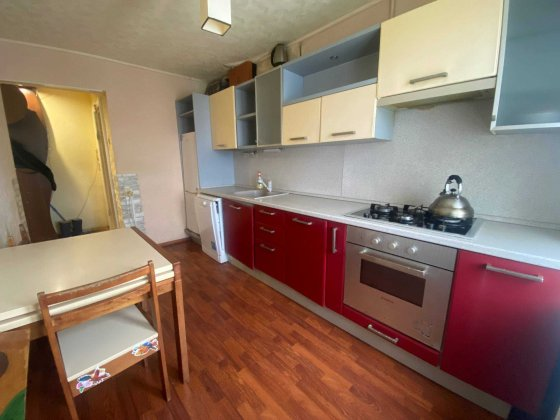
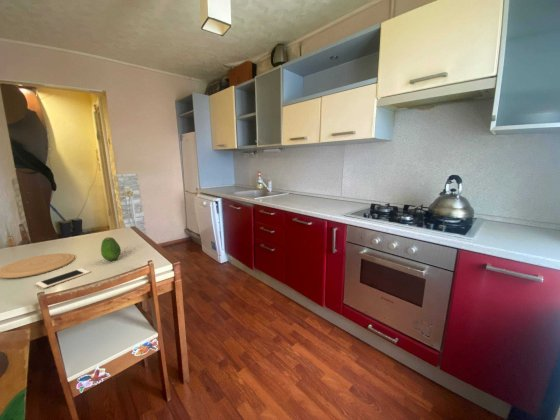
+ fruit (110, 248)
+ plate (38, 263)
+ cell phone (64, 277)
